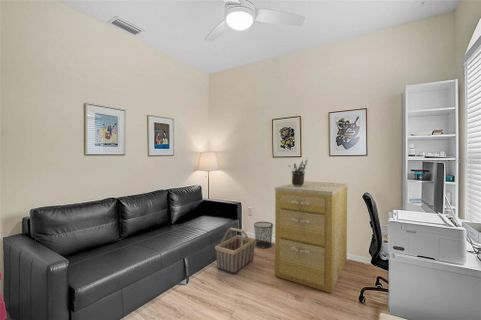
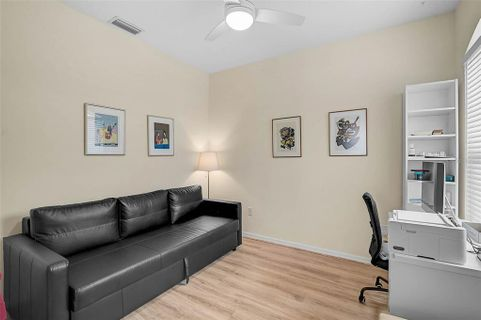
- basket (236, 247)
- waste bin (263, 234)
- filing cabinet (312, 226)
- potted plant (299, 171)
